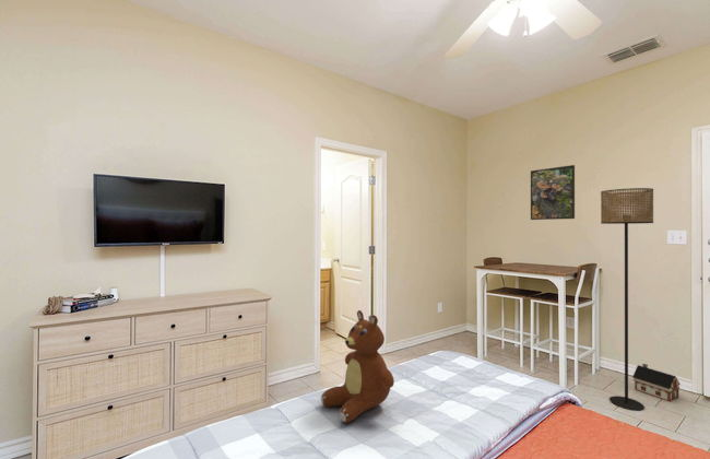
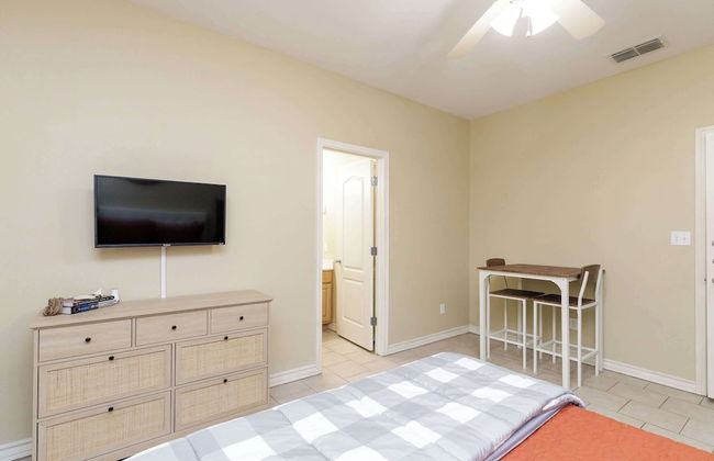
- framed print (552, 193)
- teddy bear (356, 360)
- toy house (655, 380)
- floor lamp (626, 296)
